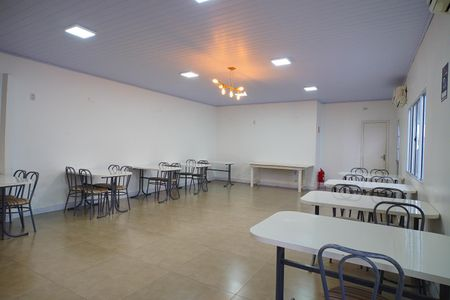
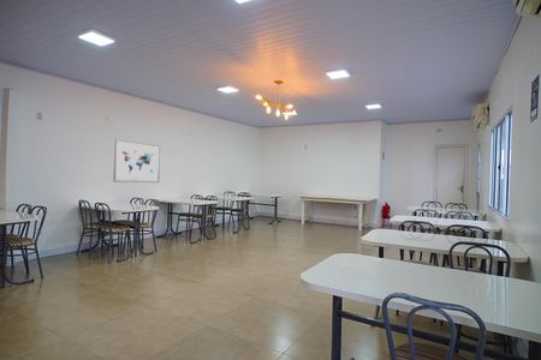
+ wall art (138, 162)
